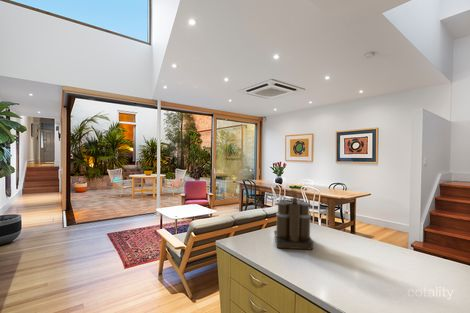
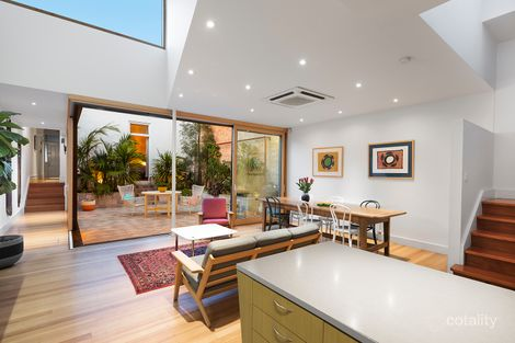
- coffee maker (292, 215)
